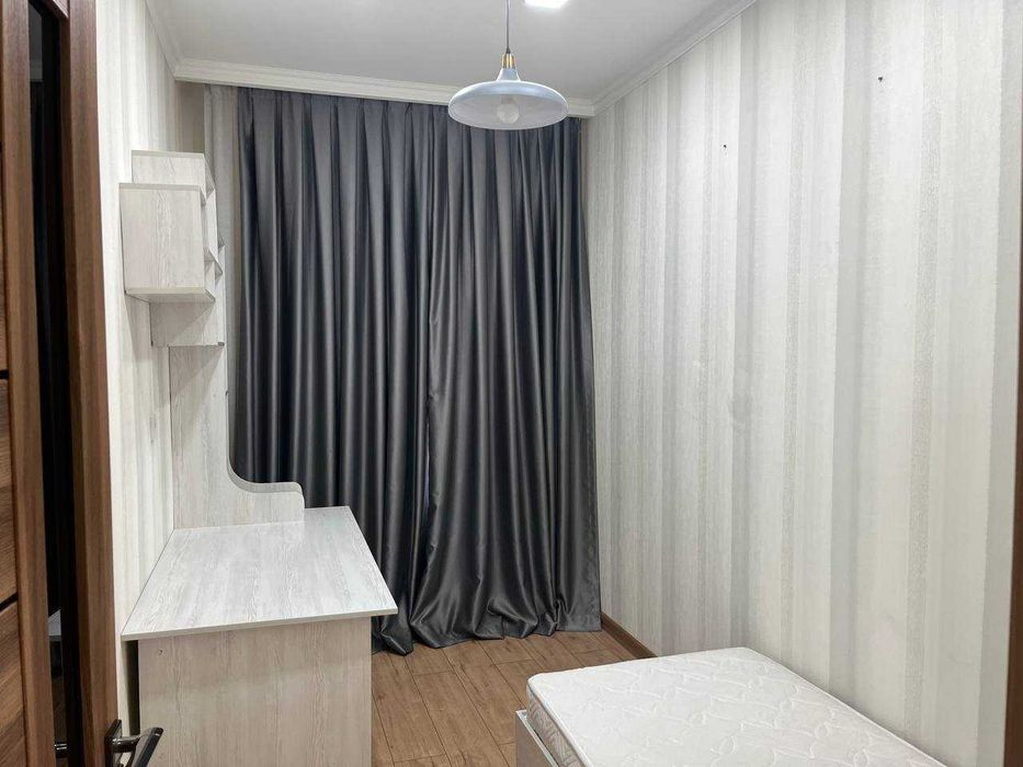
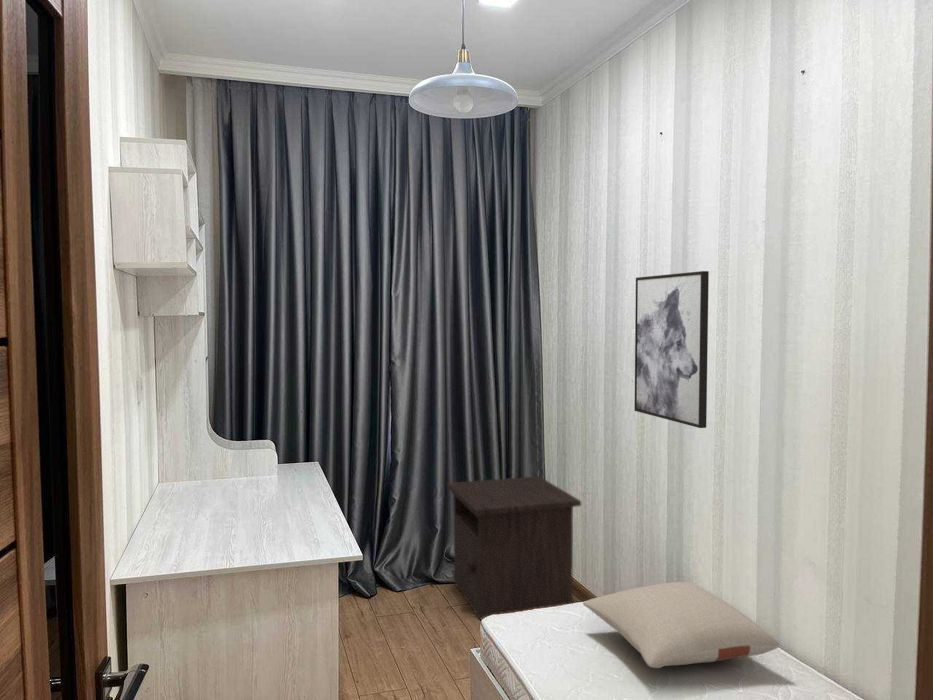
+ nightstand (508, 543)
+ pillow (673, 622)
+ wall art (668, 347)
